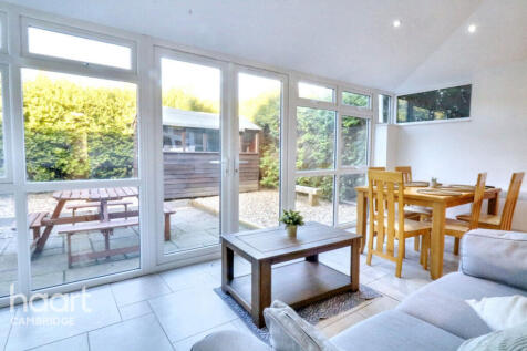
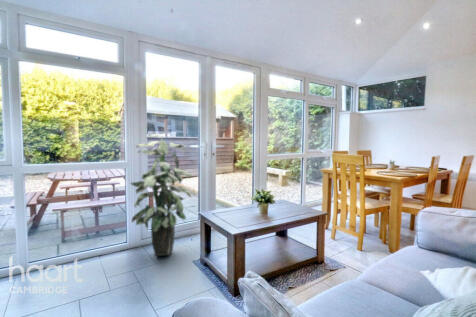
+ indoor plant (160, 194)
